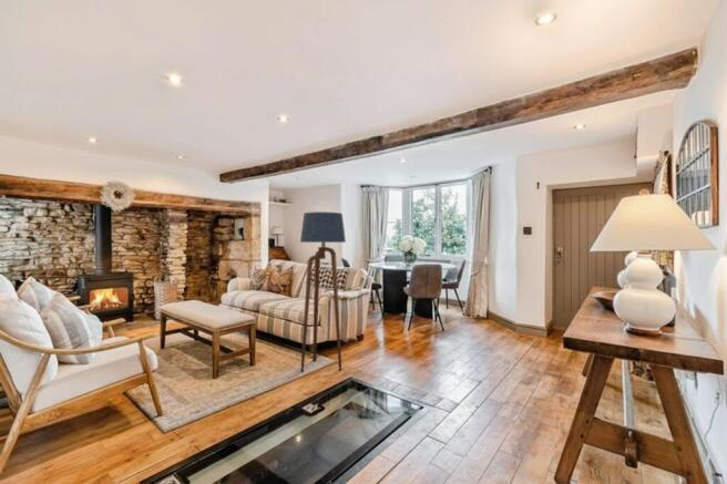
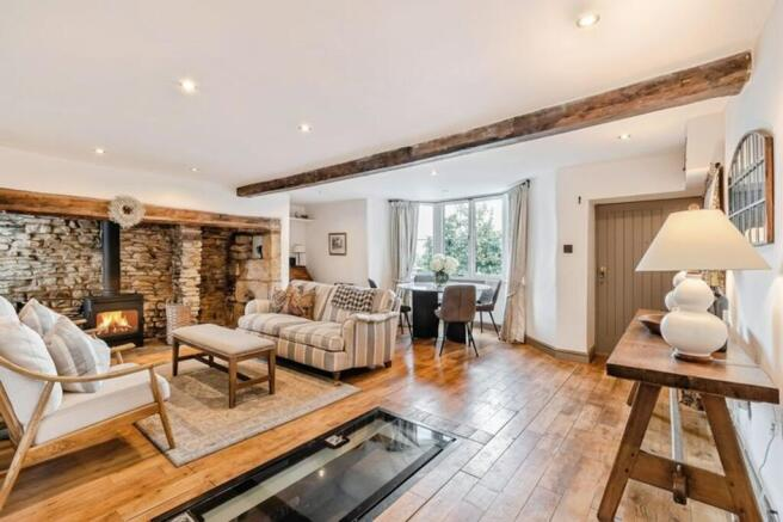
- floor lamp (318, 290)
